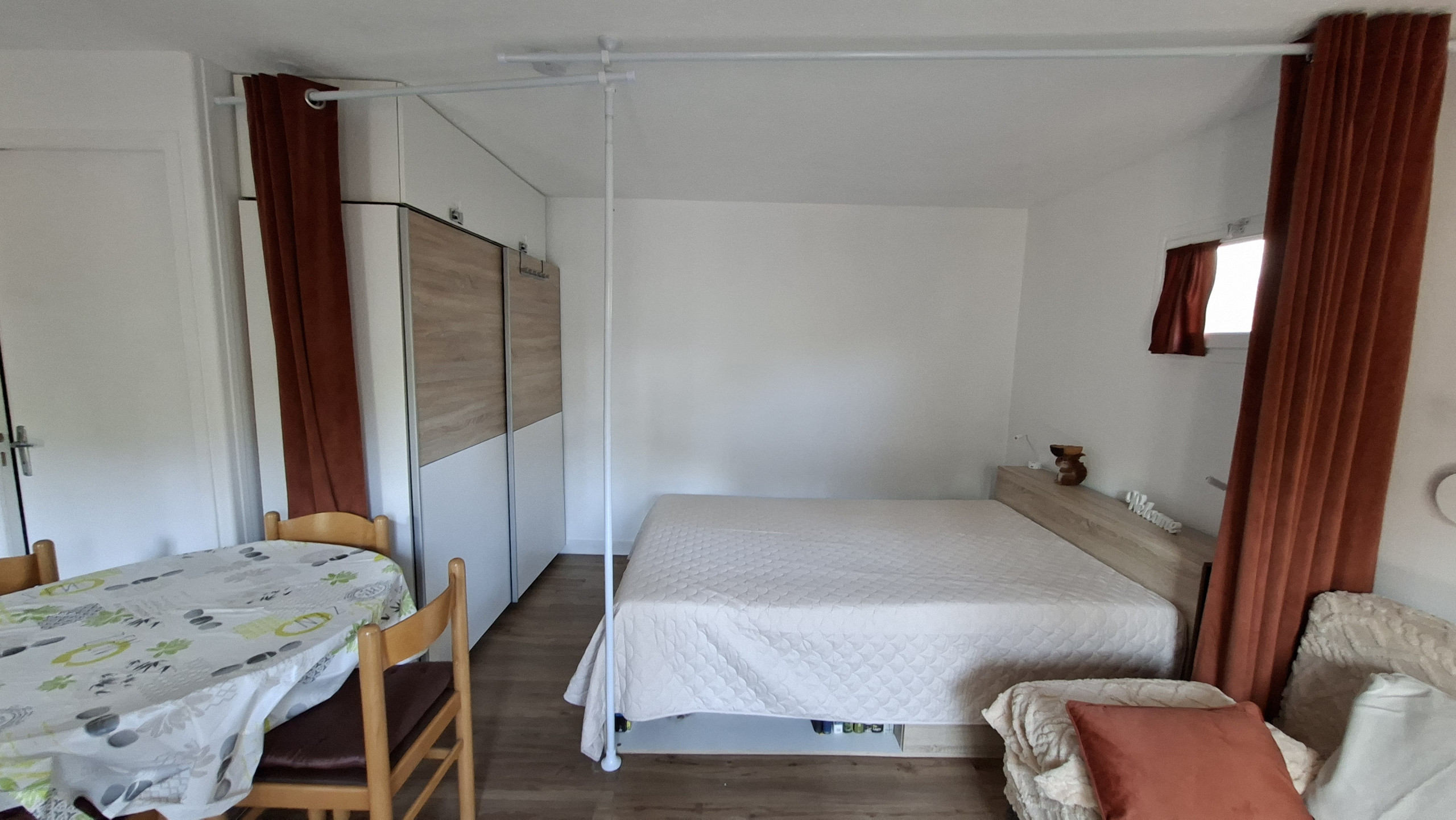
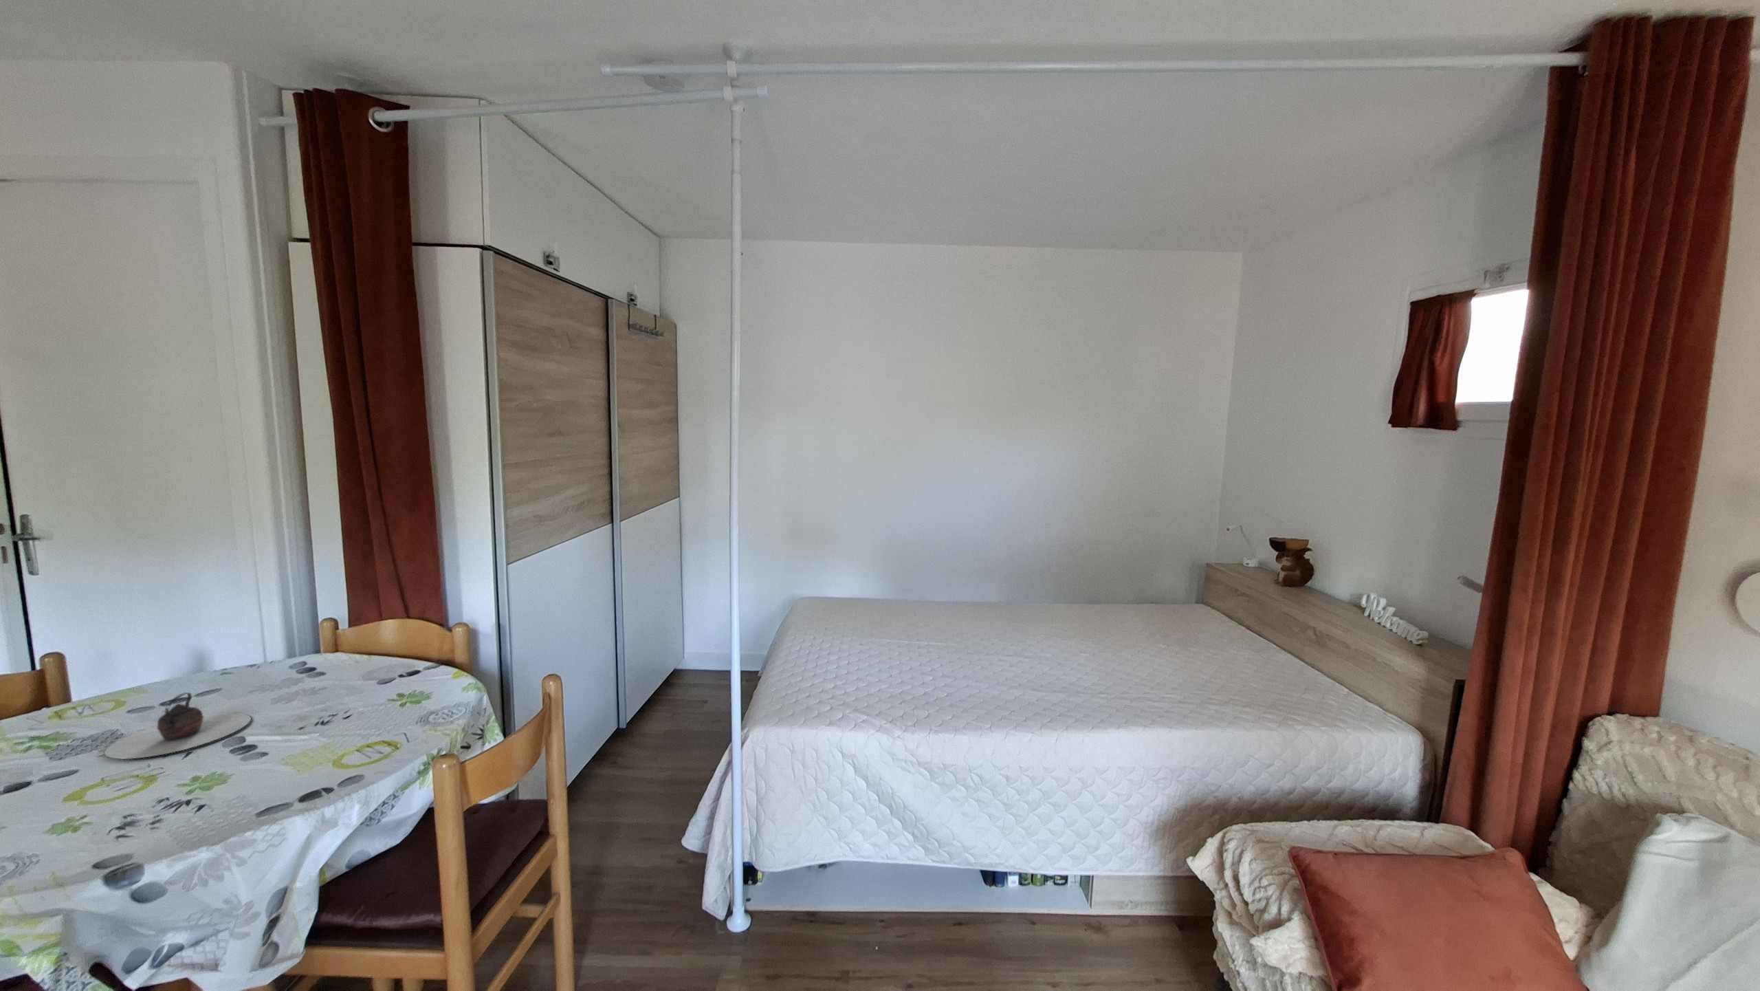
+ teapot (179, 714)
